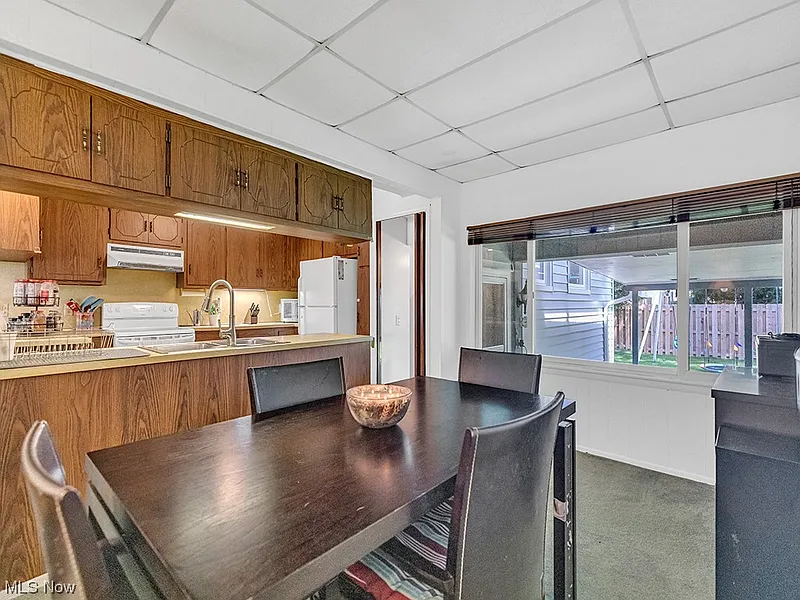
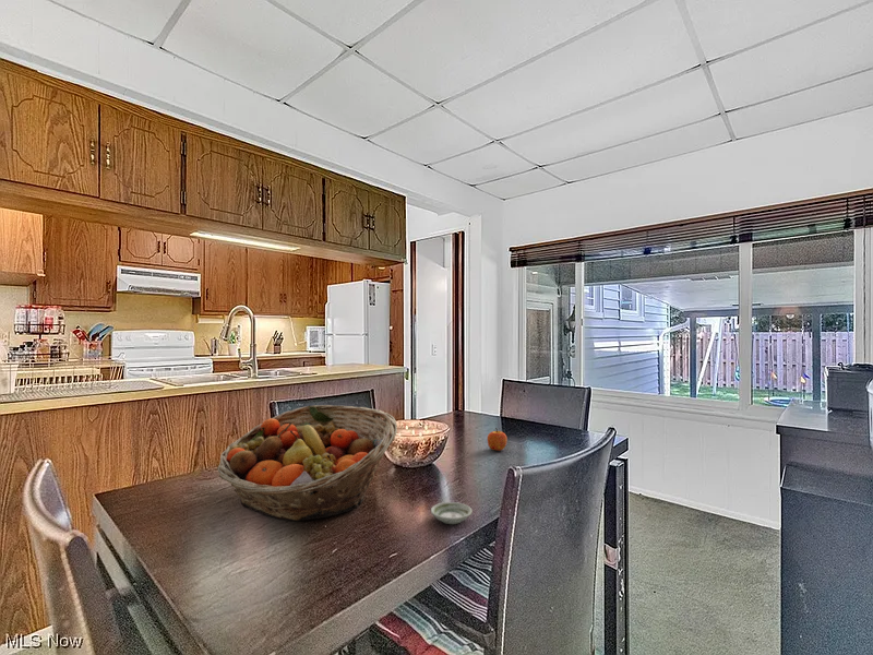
+ apple (497, 438)
+ saucer (451, 514)
+ fruit basket (309, 454)
